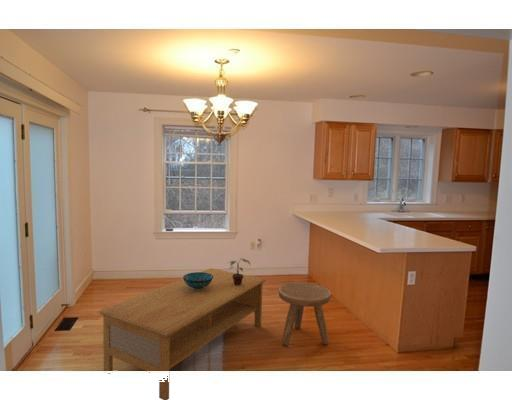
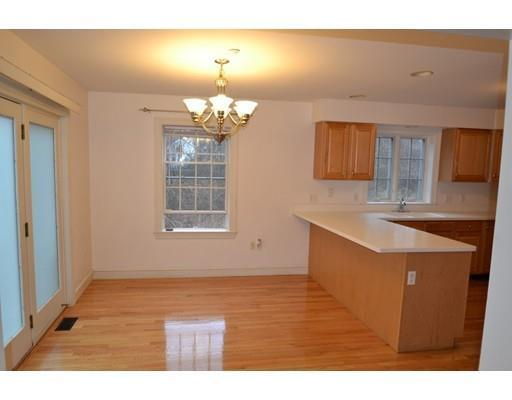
- decorative bowl (198, 282)
- potted plant (237, 271)
- stool (302, 314)
- coffee table (193, 319)
